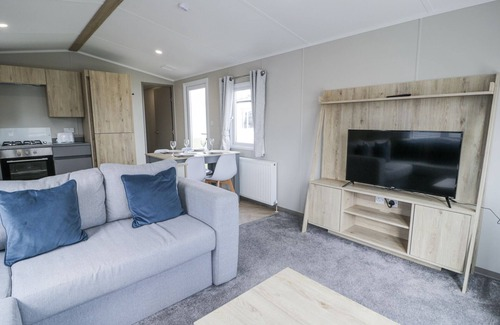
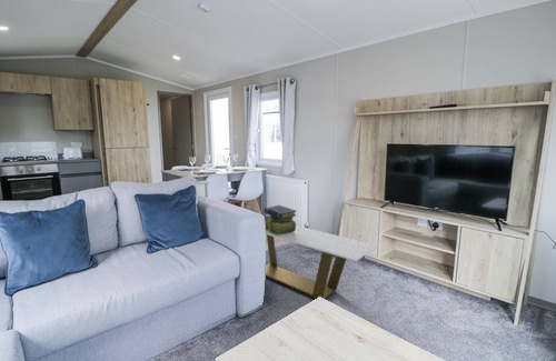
+ coffee table (297, 243)
+ stack of books (279, 219)
